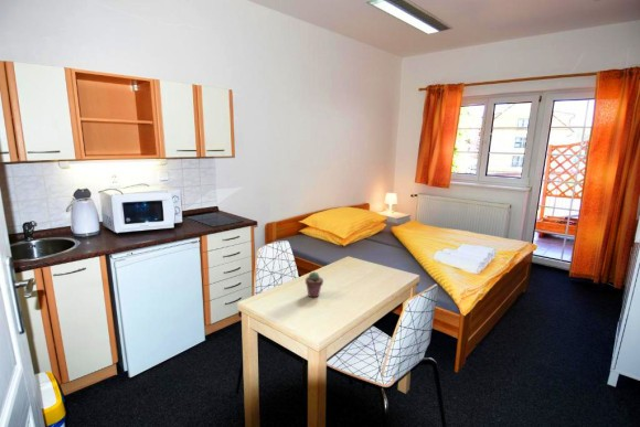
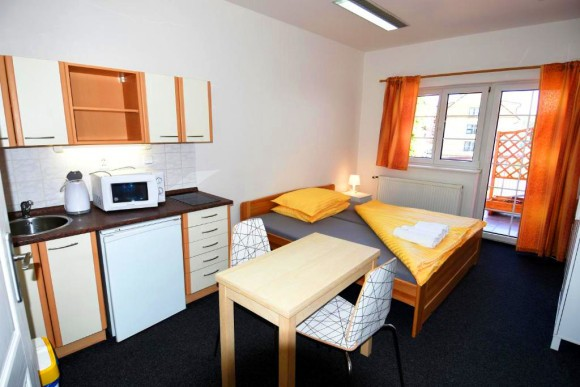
- potted succulent (313, 284)
